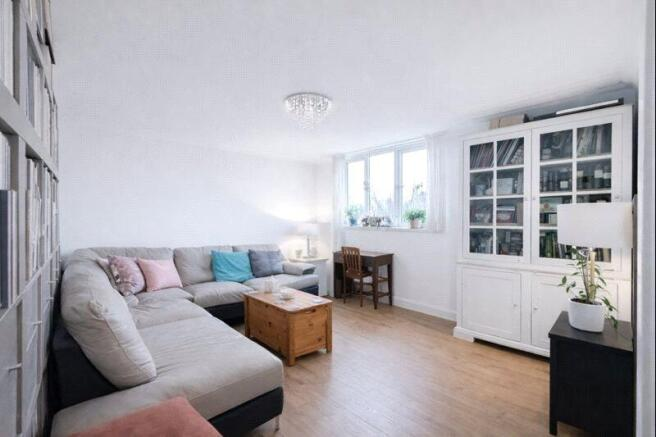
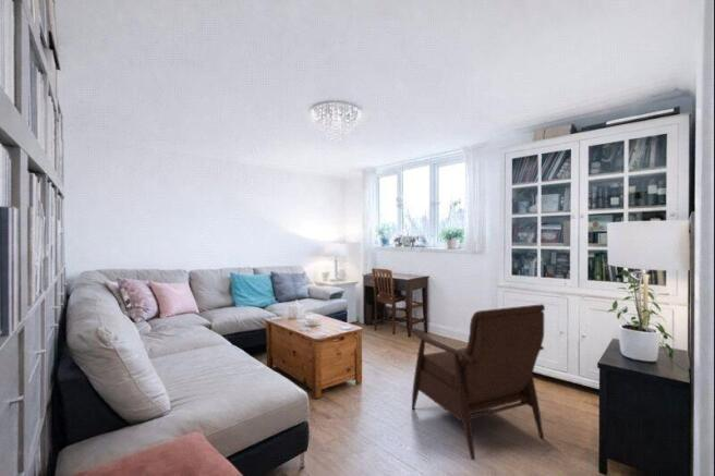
+ armchair (474, 361)
